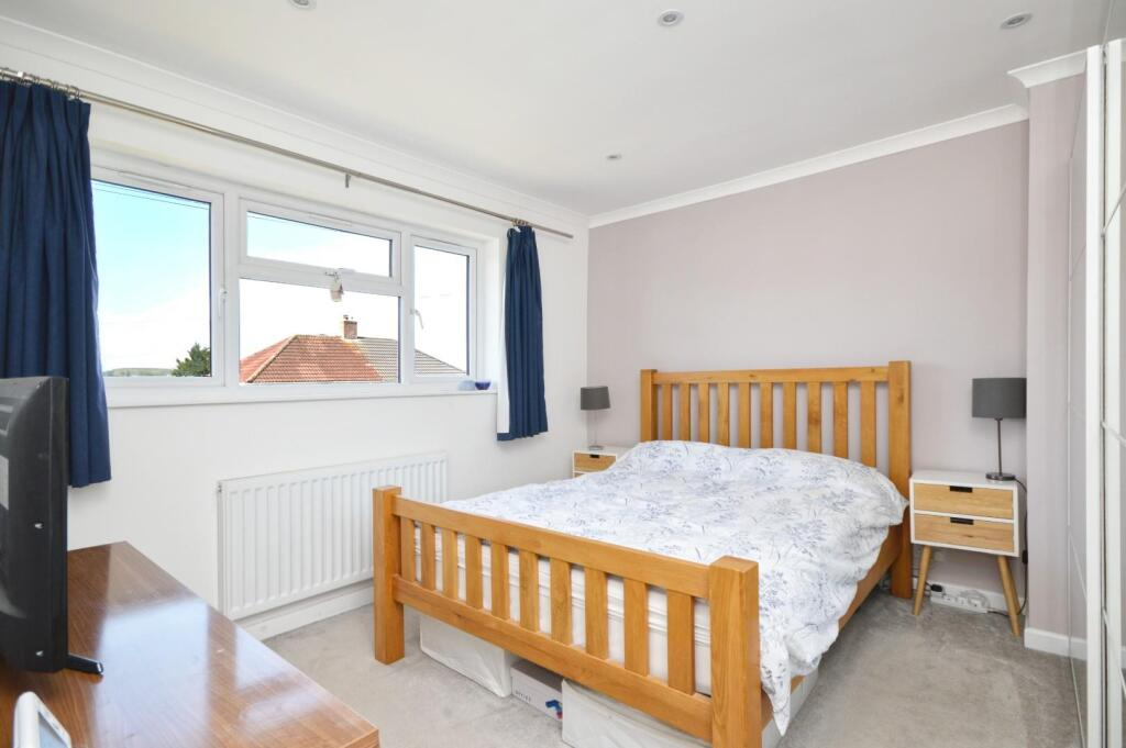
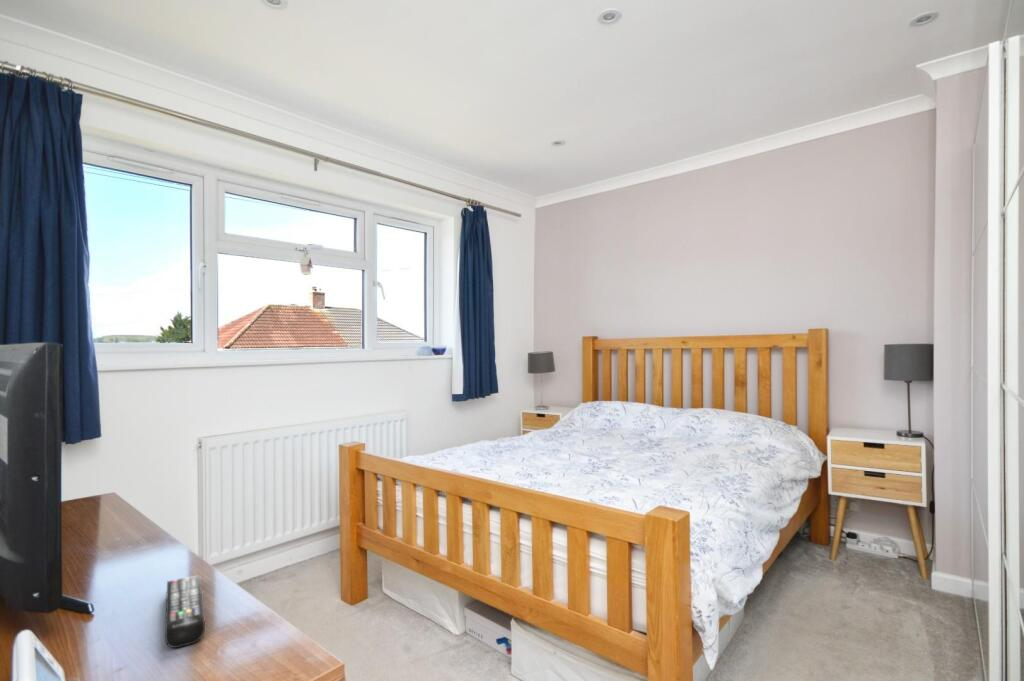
+ remote control (184, 605)
